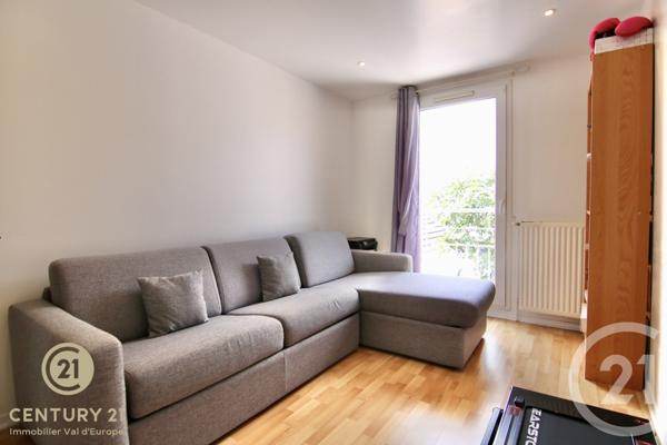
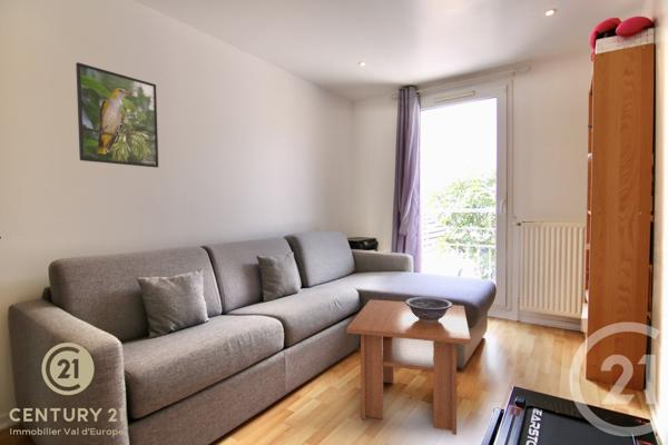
+ decorative bowl (428, 310)
+ coffee table (411, 358)
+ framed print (120, 119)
